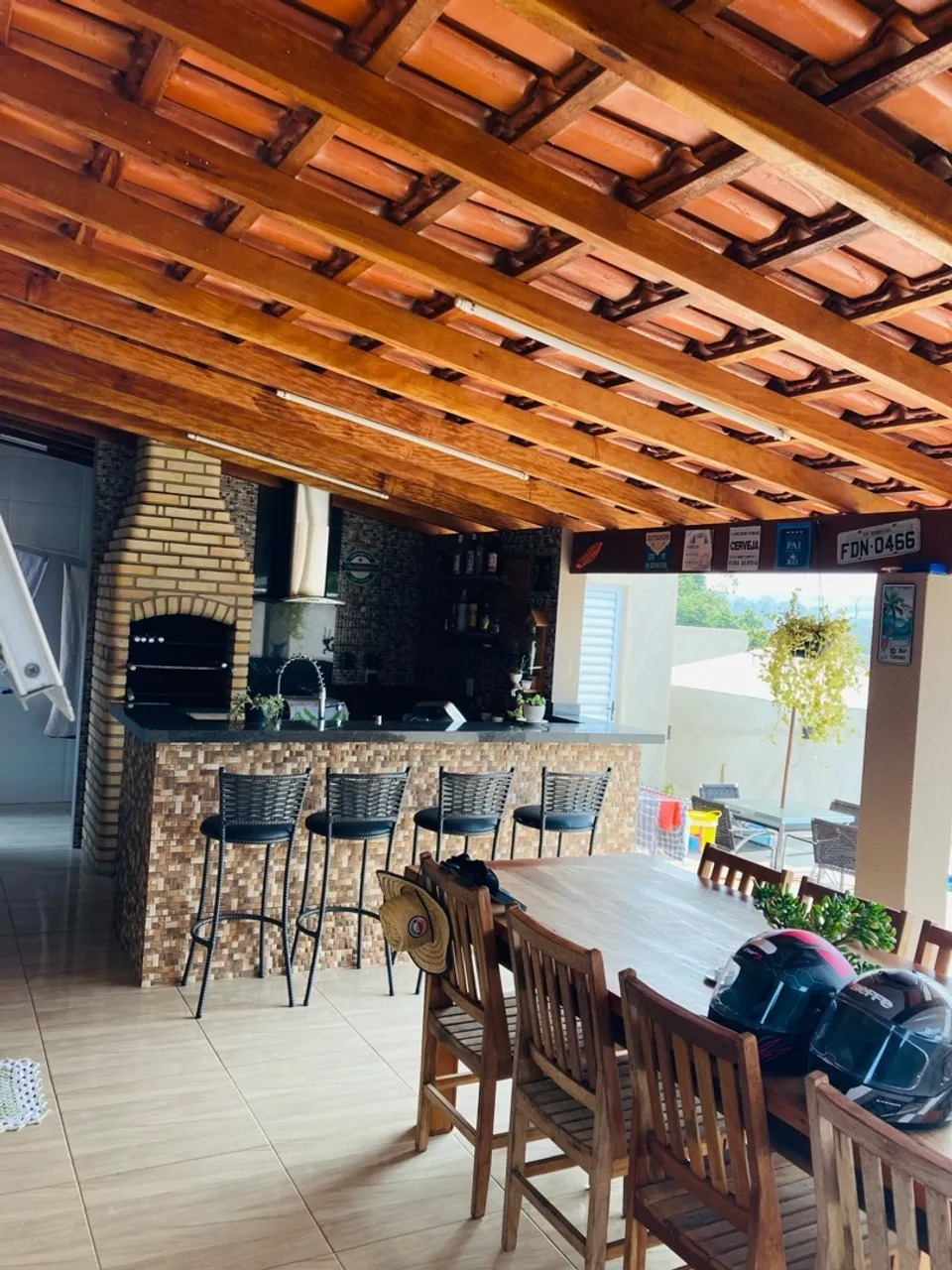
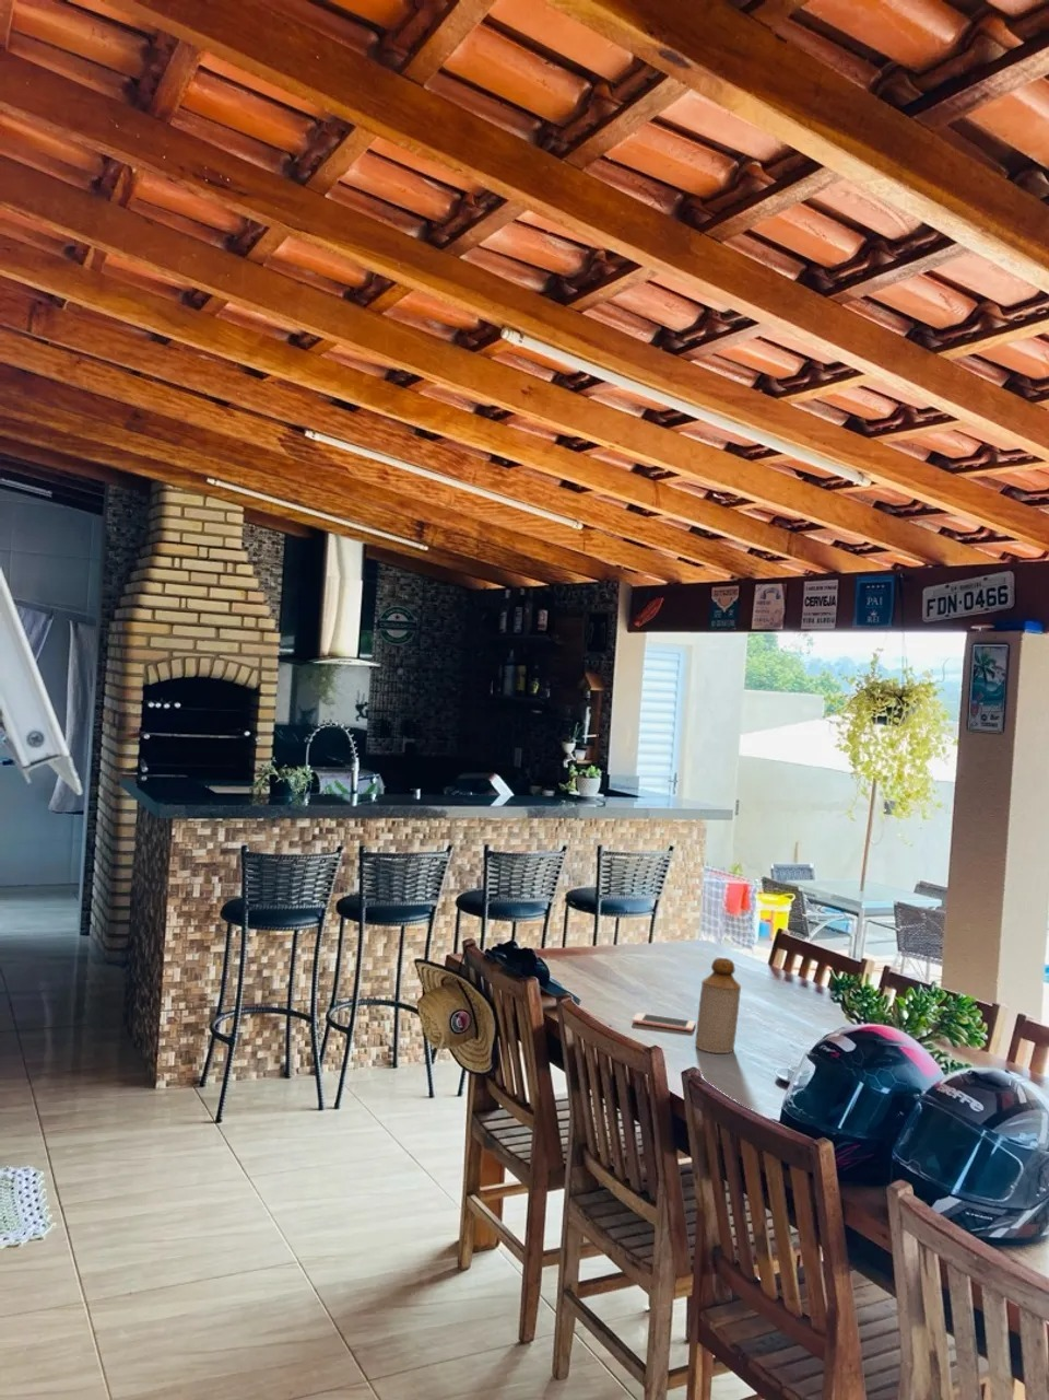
+ bottle (718, 1003)
+ cell phone (663, 1022)
